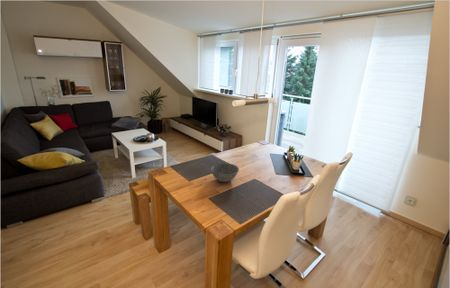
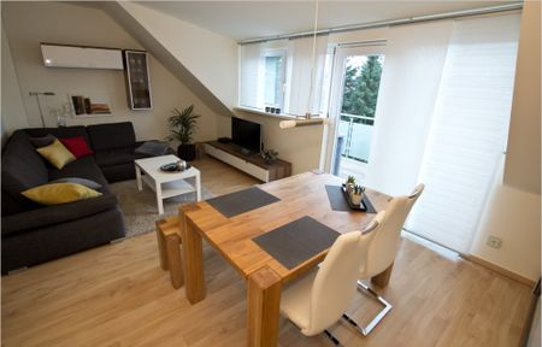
- bowl (224, 174)
